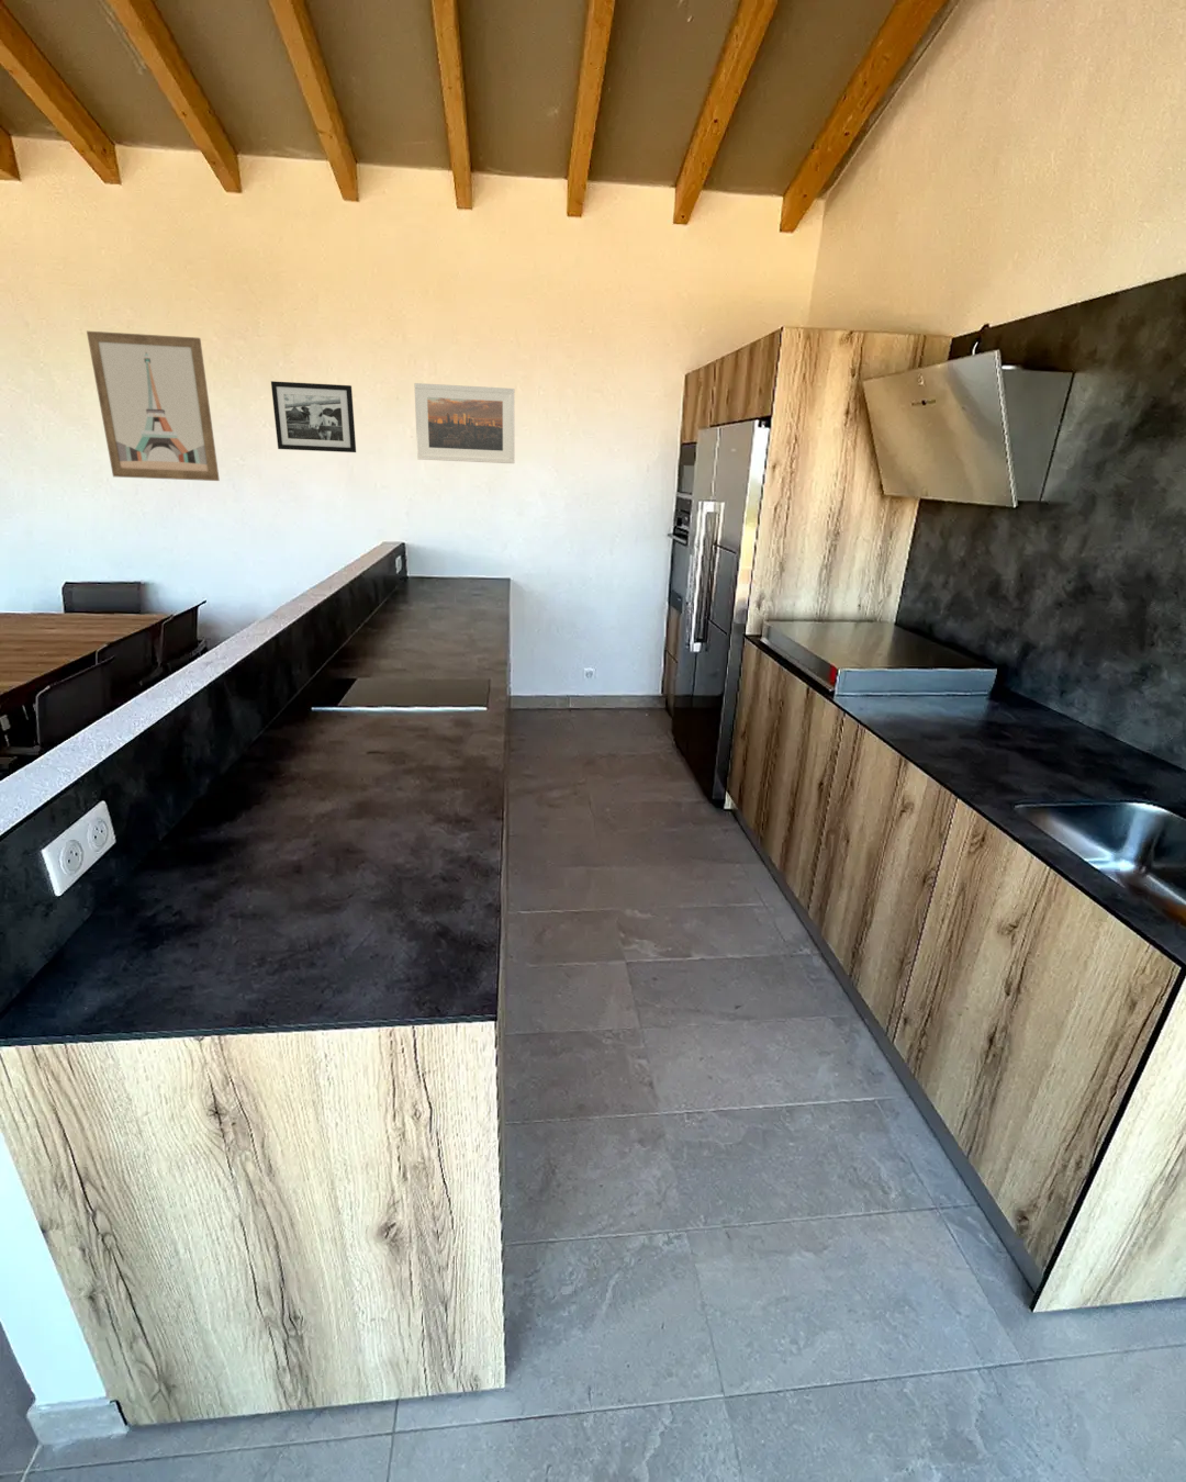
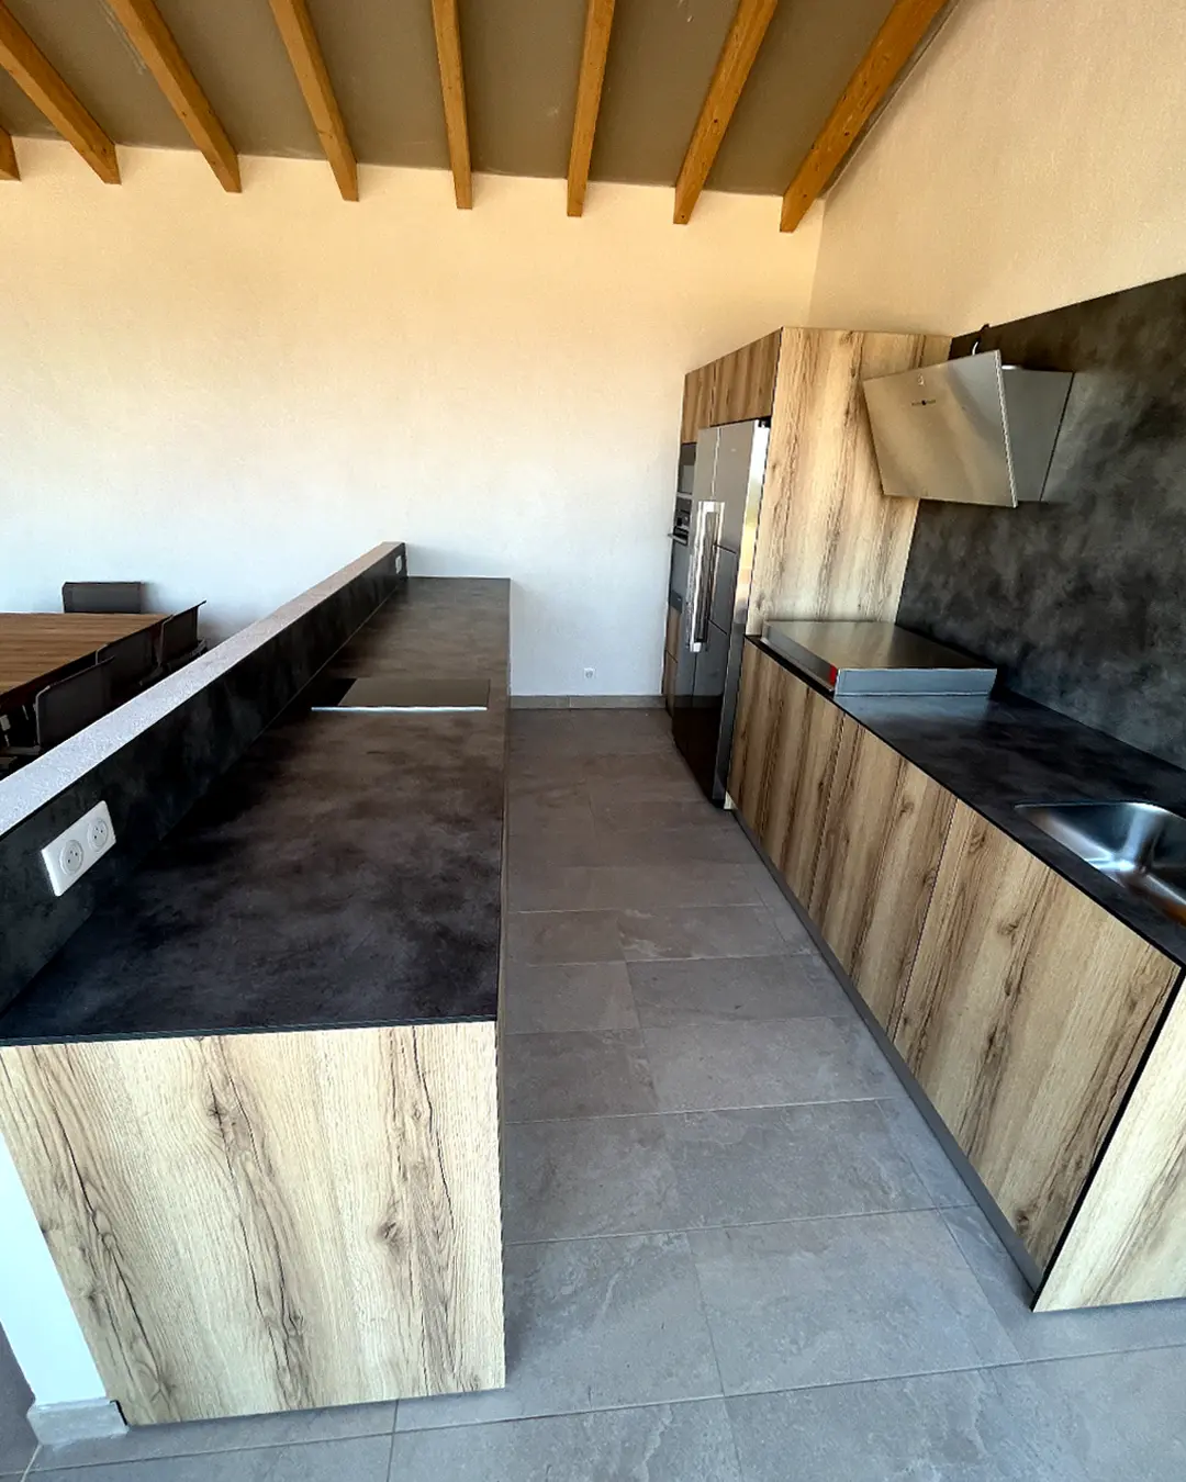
- wall art (155, 409)
- picture frame (315, 417)
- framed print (466, 423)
